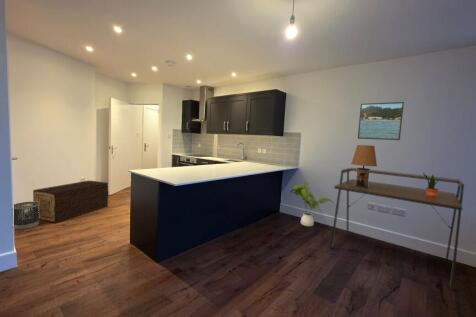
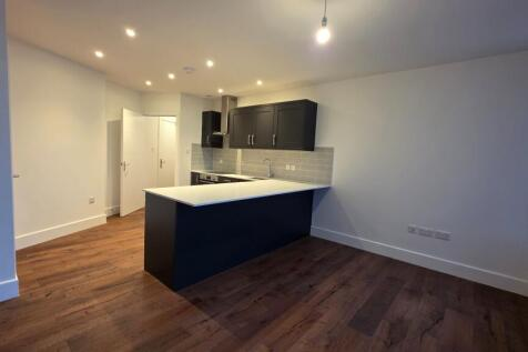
- desk (392, 198)
- storage box (74, 198)
- wastebasket (26, 215)
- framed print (379, 121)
- house plant (308, 204)
- table lamp (358, 164)
- potted plant (430, 183)
